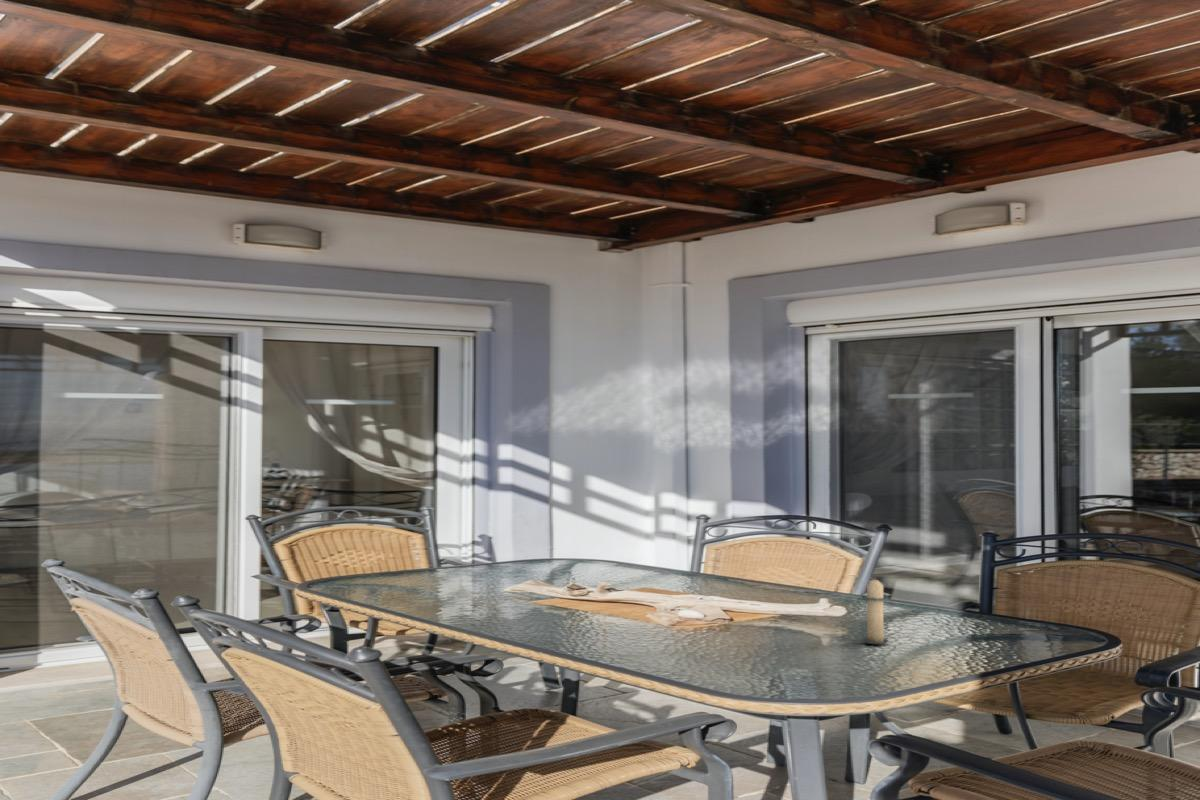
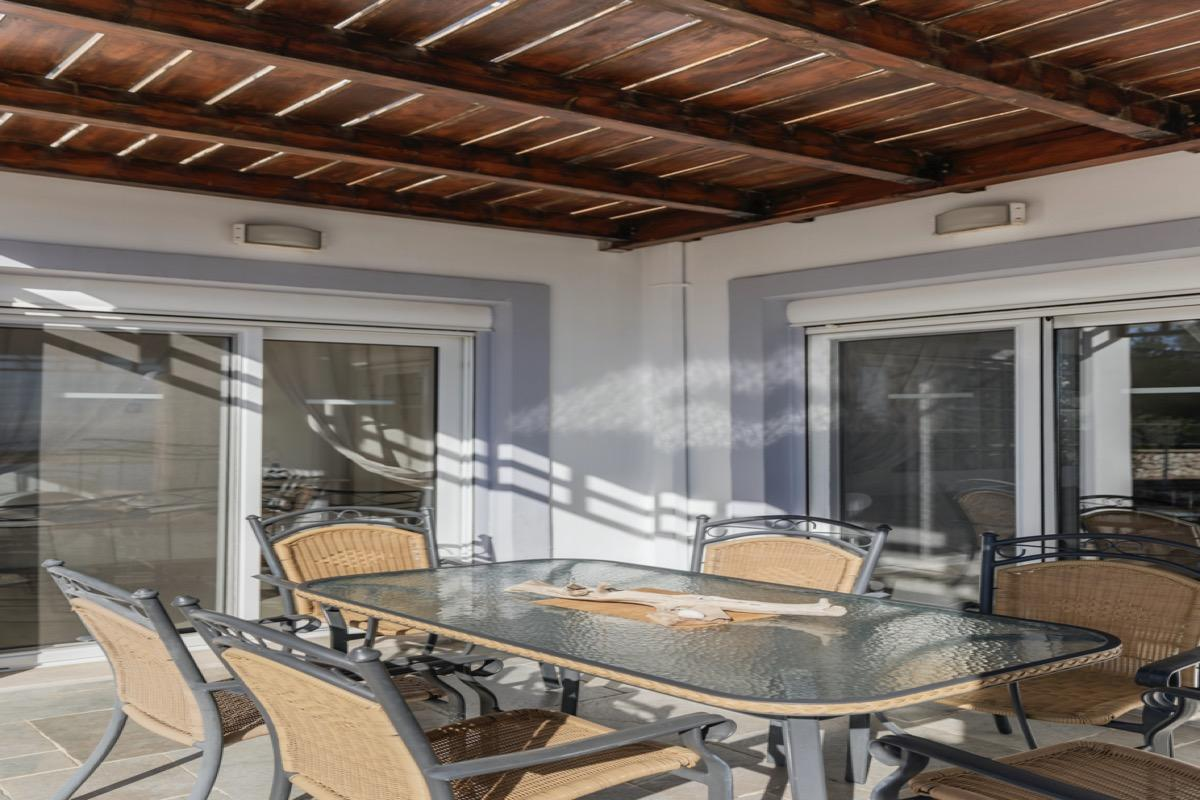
- candle (875, 609)
